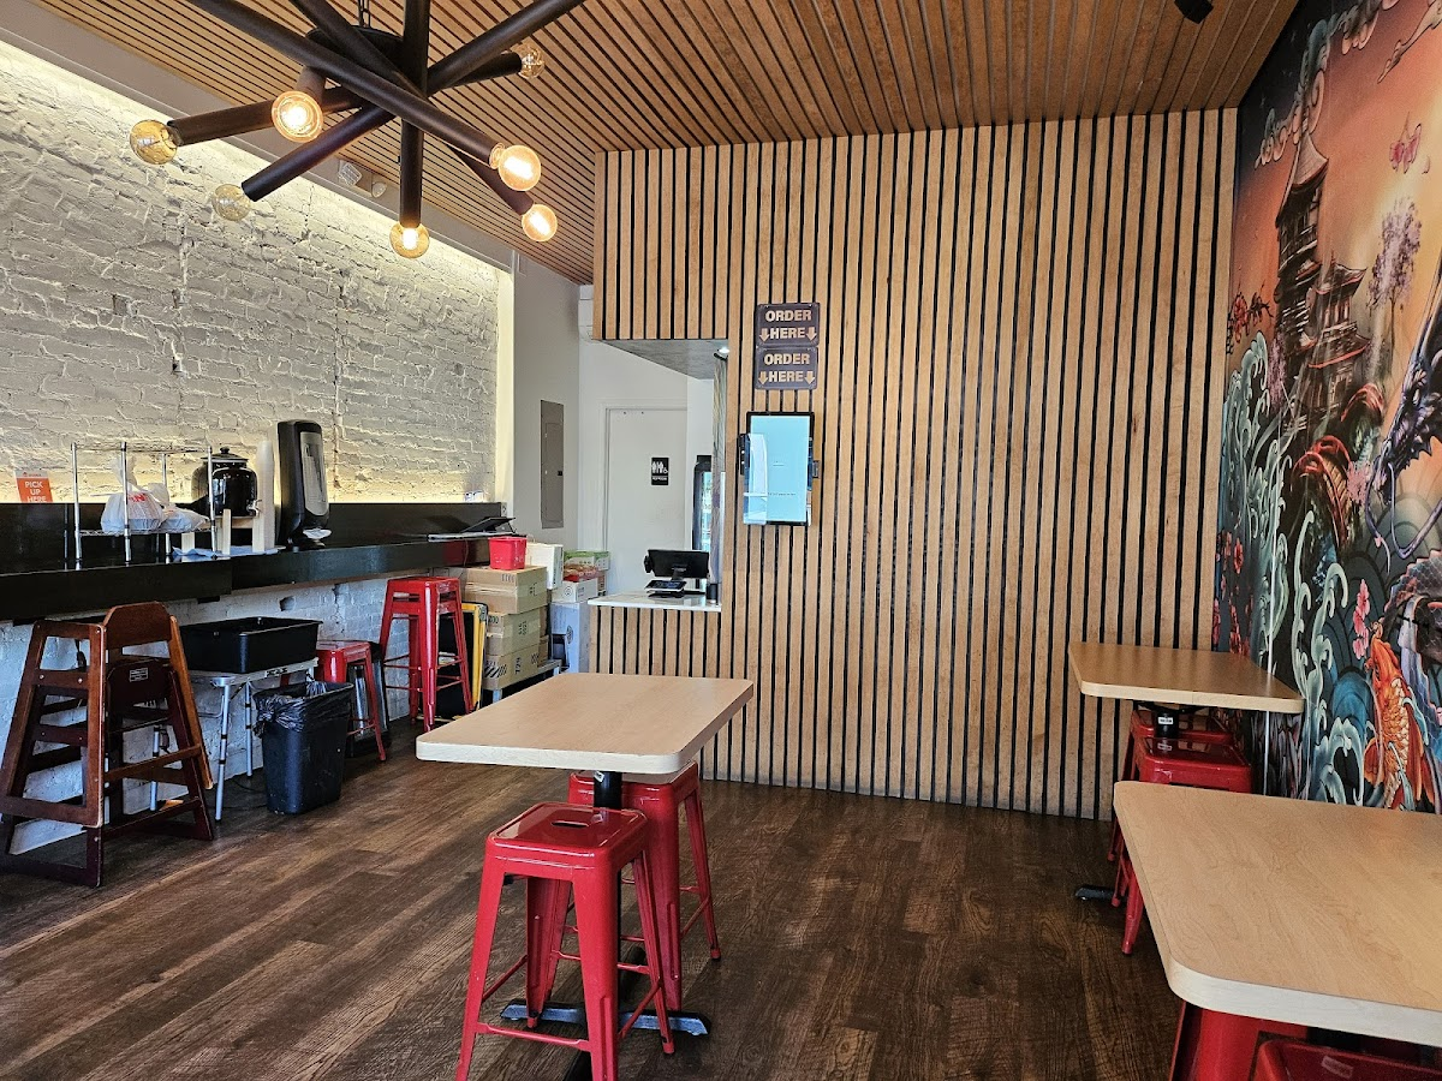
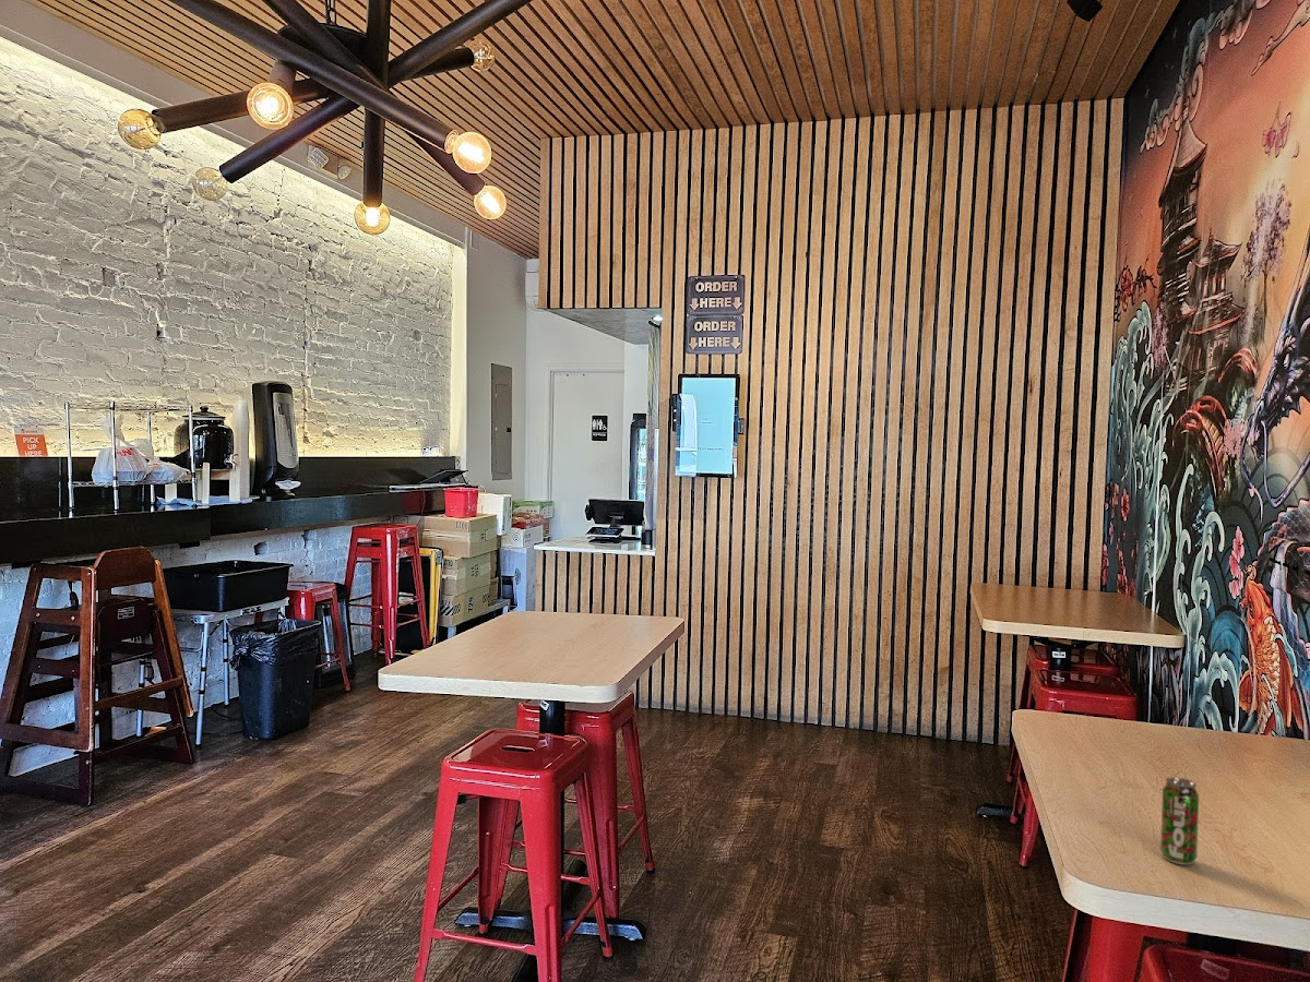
+ beverage can (1179, 821)
